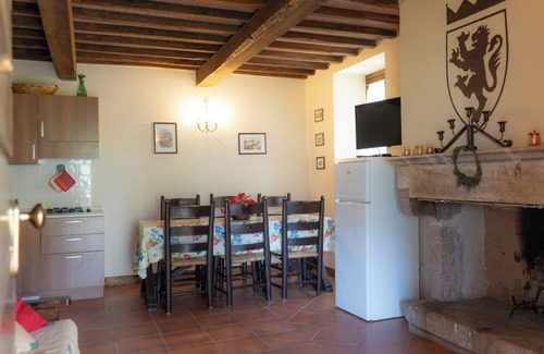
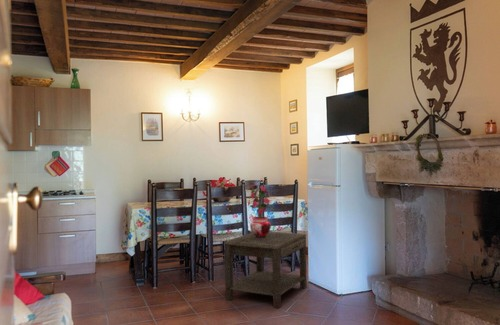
+ side table (272, 263)
+ potted flower (261, 209)
